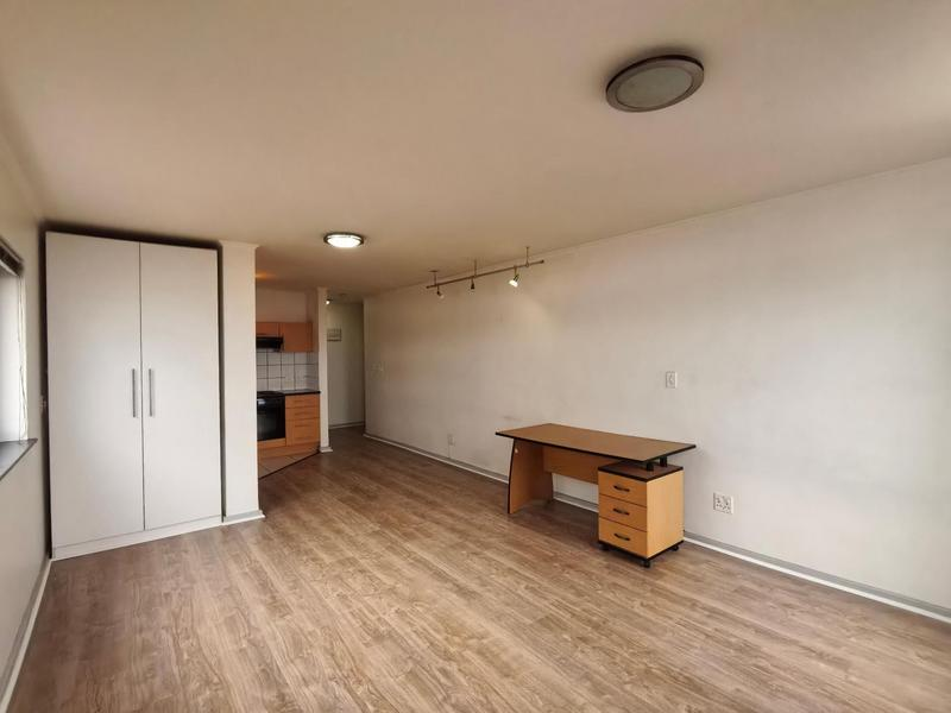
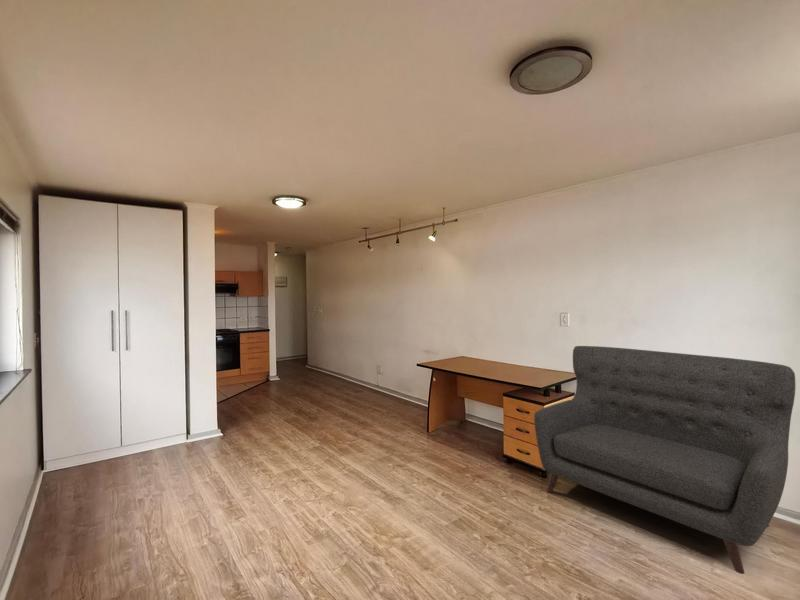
+ sofa (651, 431)
